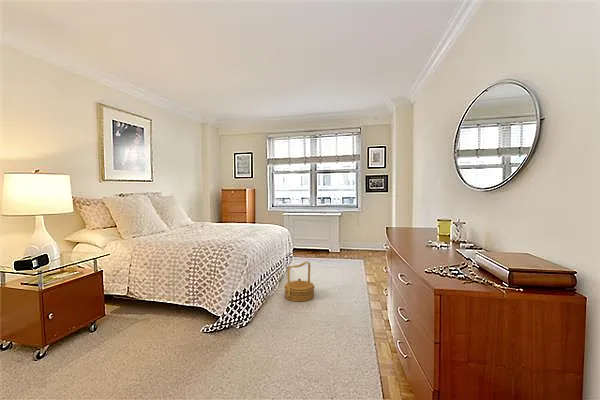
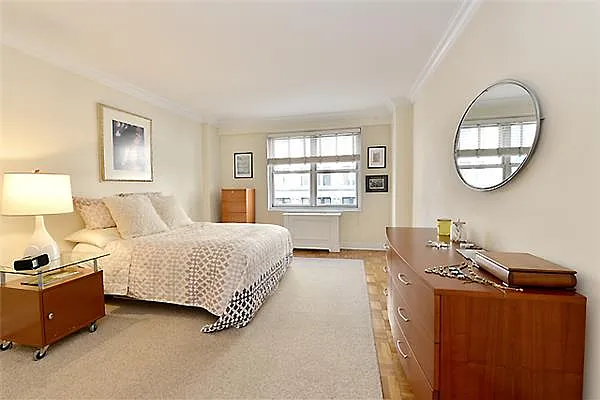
- basket (299, 280)
